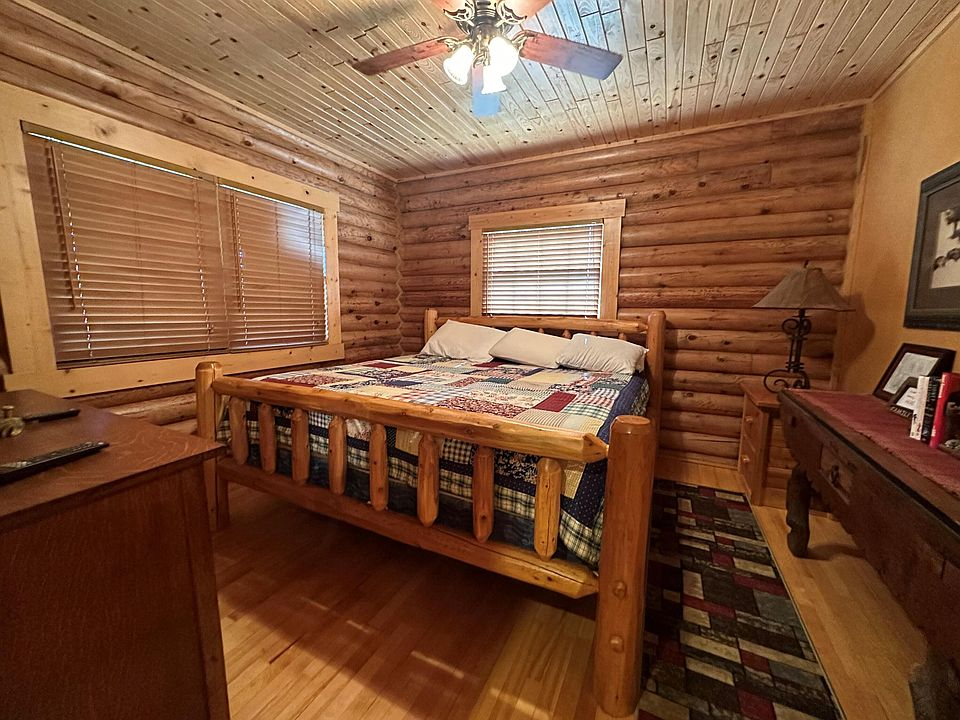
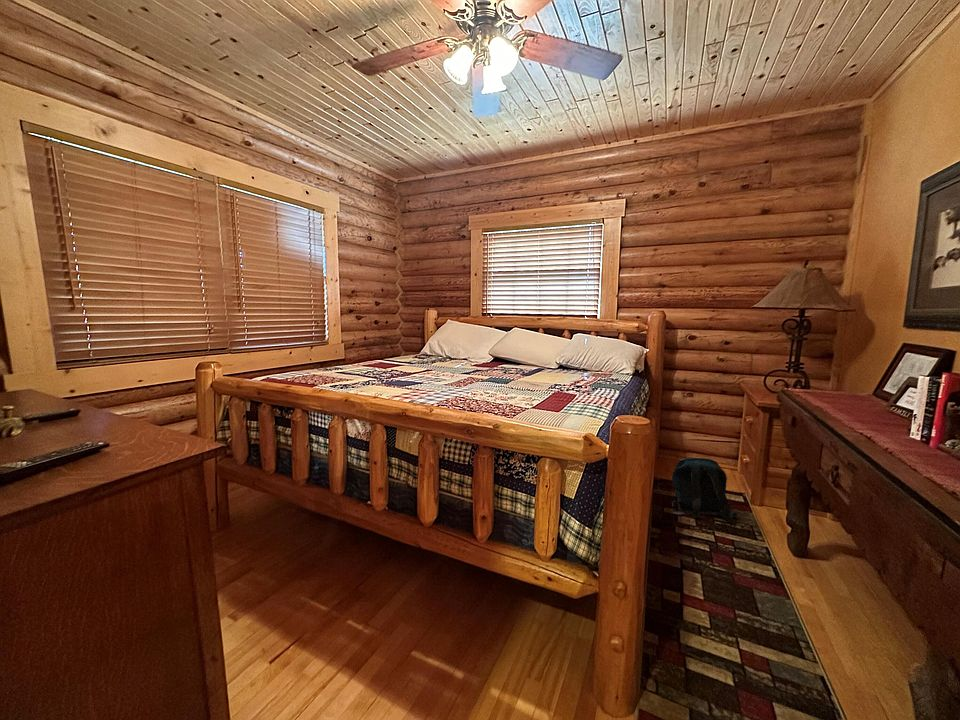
+ backpack (704, 487)
